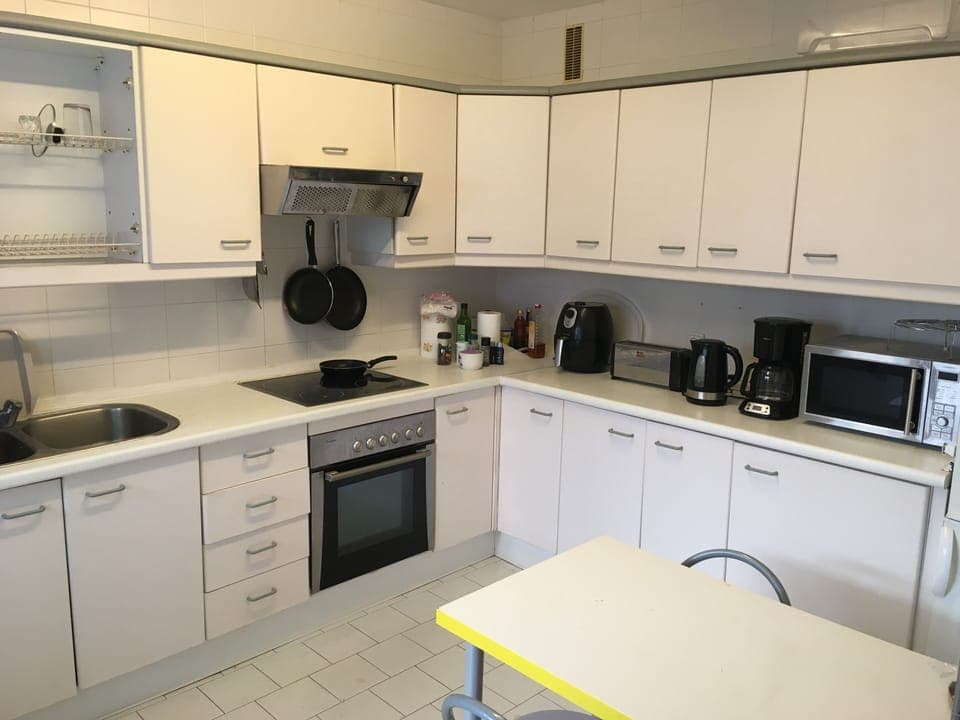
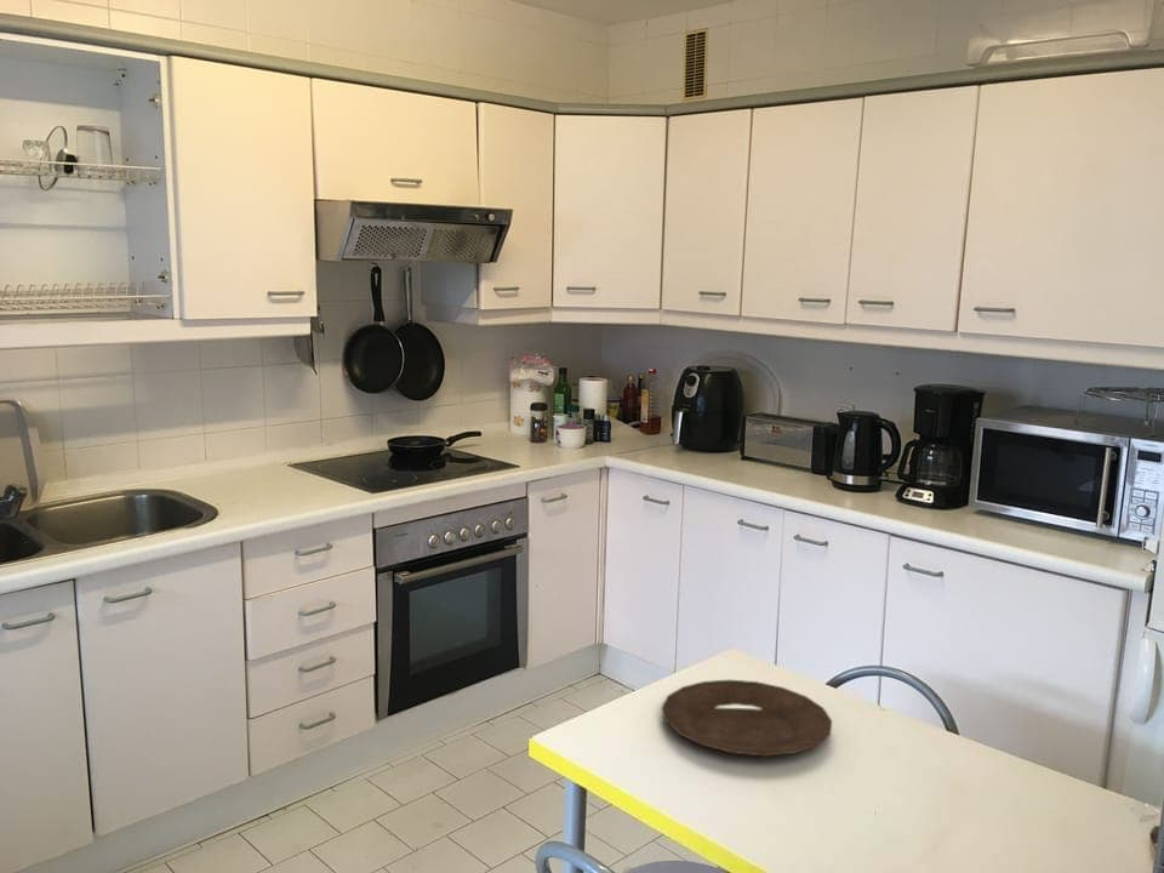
+ plate (744, 720)
